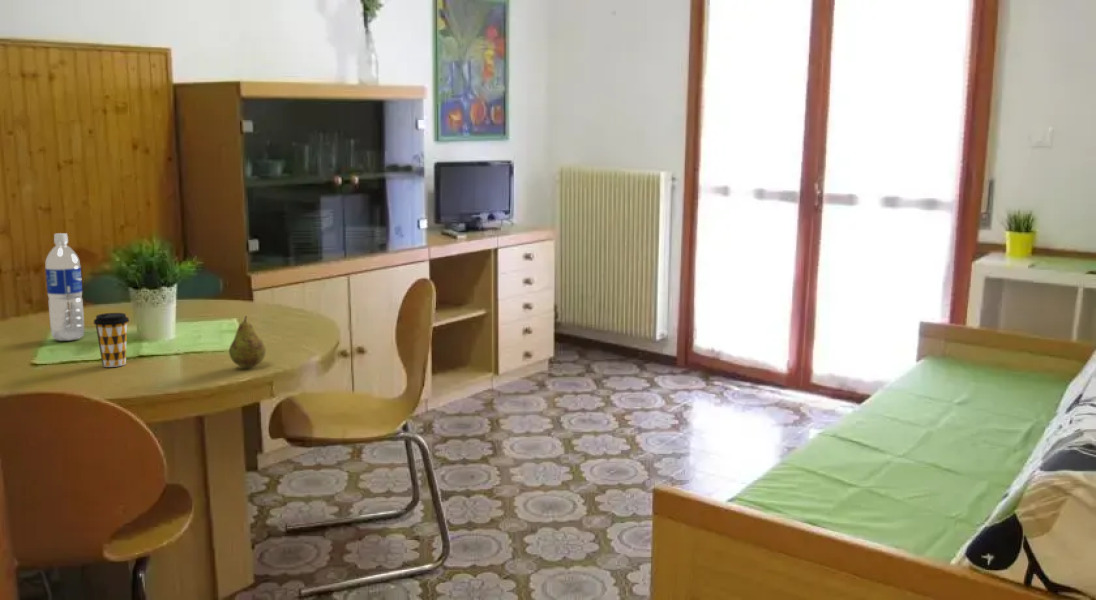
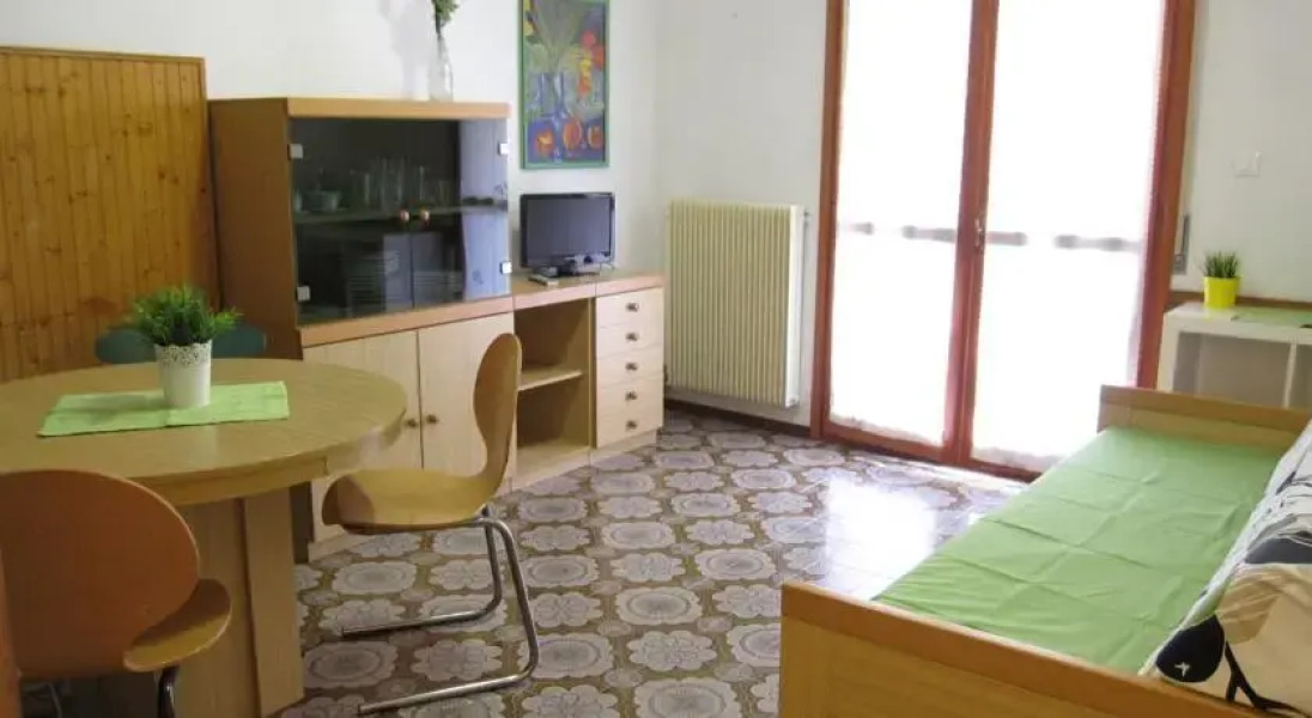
- coffee cup (112, 339)
- fruit (247, 342)
- water bottle (64, 286)
